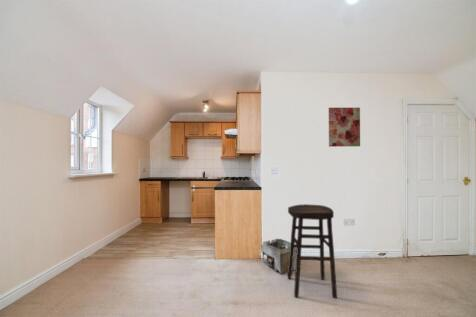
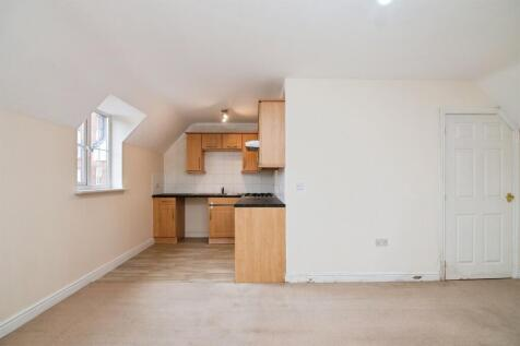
- wall art (344, 127)
- storage bin (279, 254)
- stool (310, 247)
